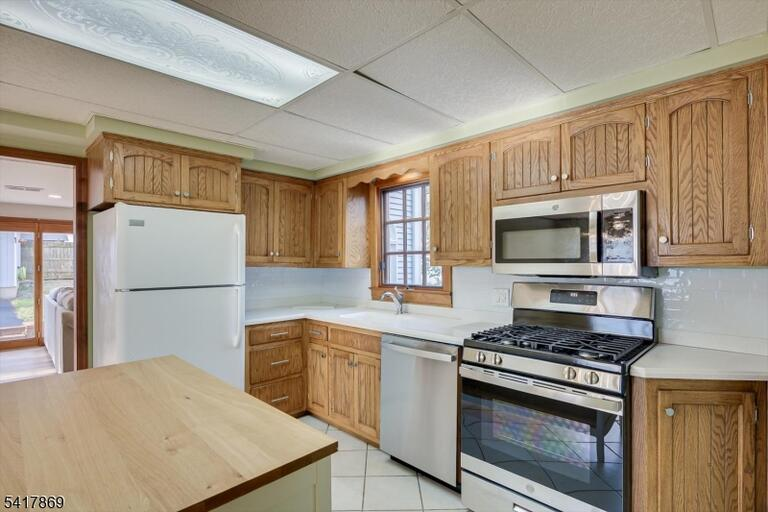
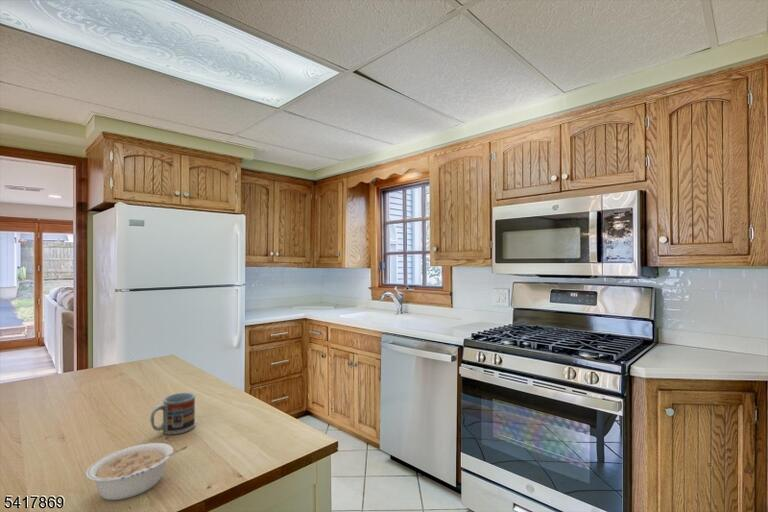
+ cup (173, 414)
+ legume (135, 468)
